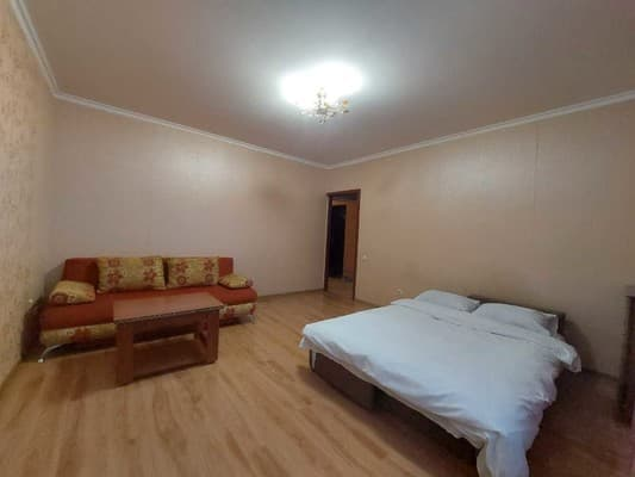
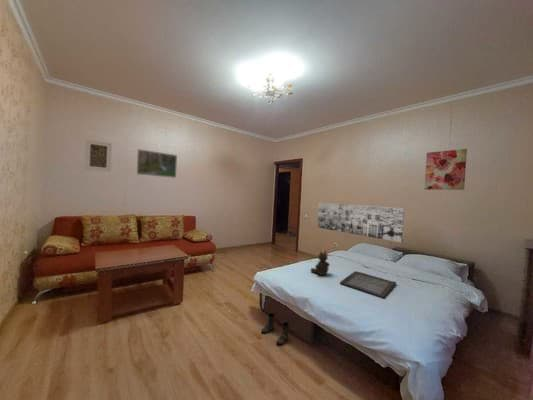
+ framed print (98, 156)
+ teddy bear (320, 261)
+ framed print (157, 164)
+ wall art (444, 170)
+ boots (273, 328)
+ serving tray (367, 282)
+ wall art (354, 219)
